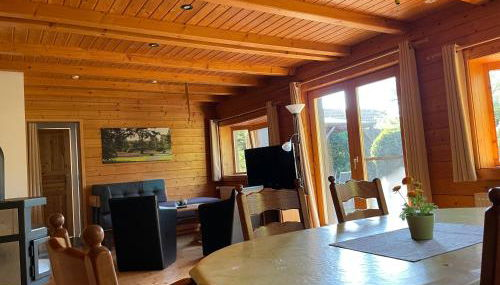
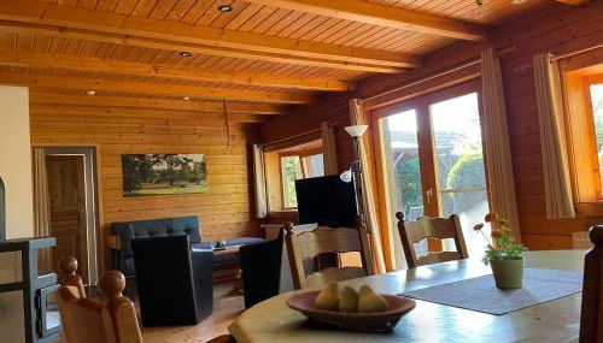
+ fruit bowl (347, 302)
